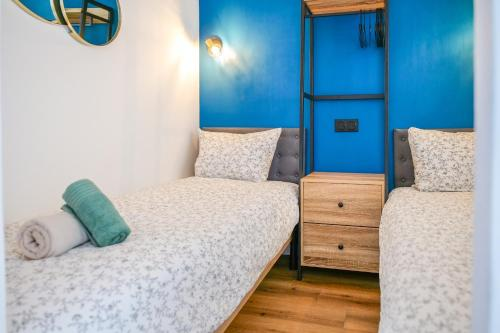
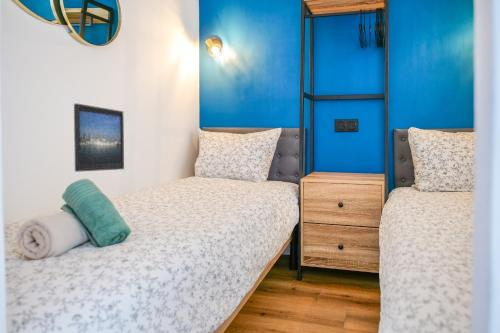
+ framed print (101, 139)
